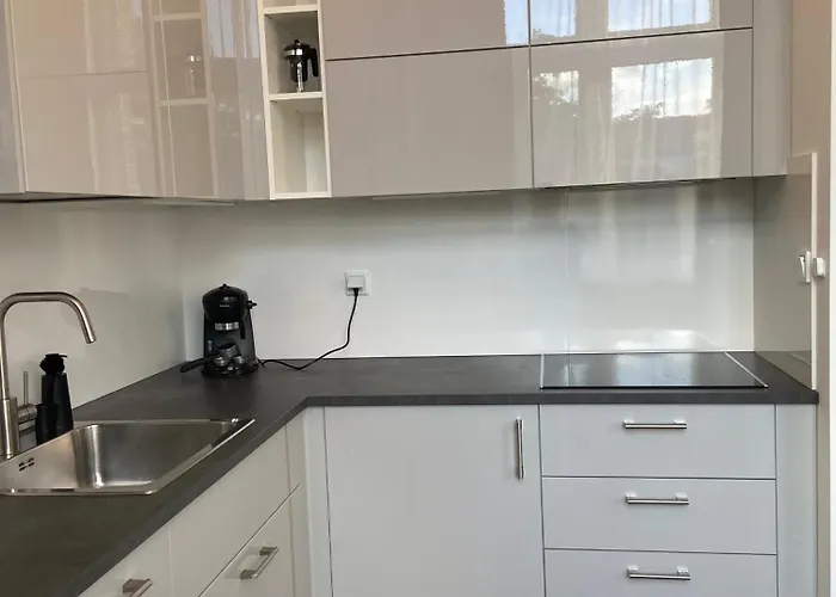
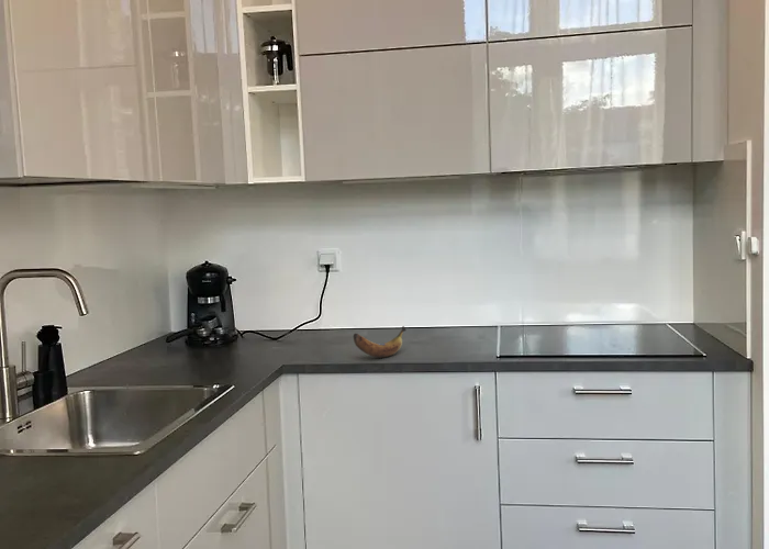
+ banana (381, 344)
